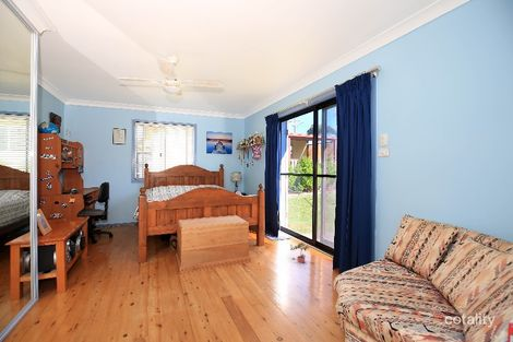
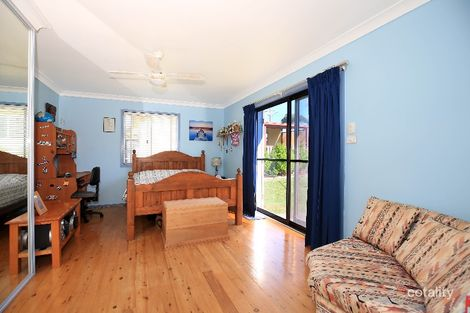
- potted plant (301, 249)
